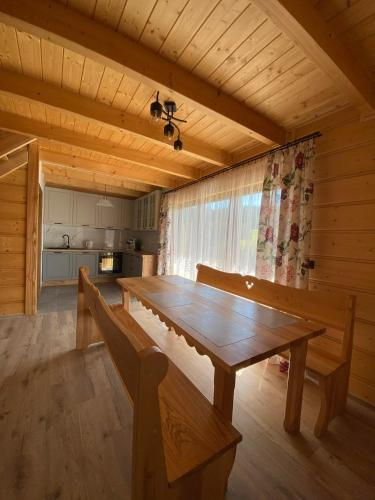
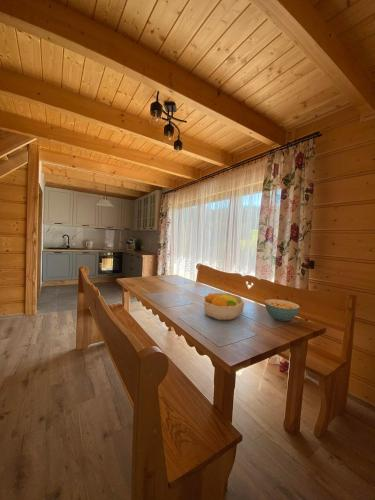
+ fruit bowl (223, 303)
+ cereal bowl (281, 311)
